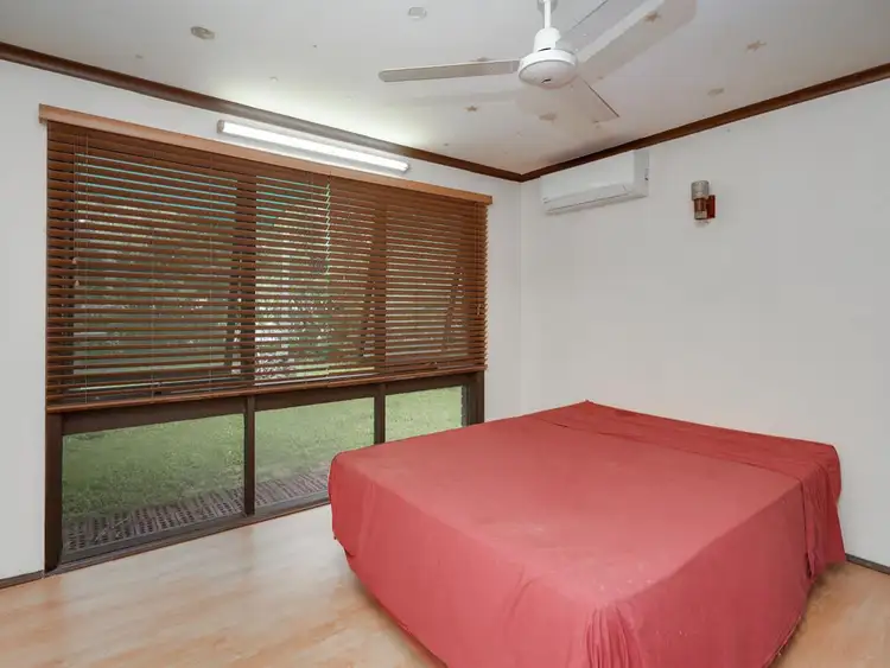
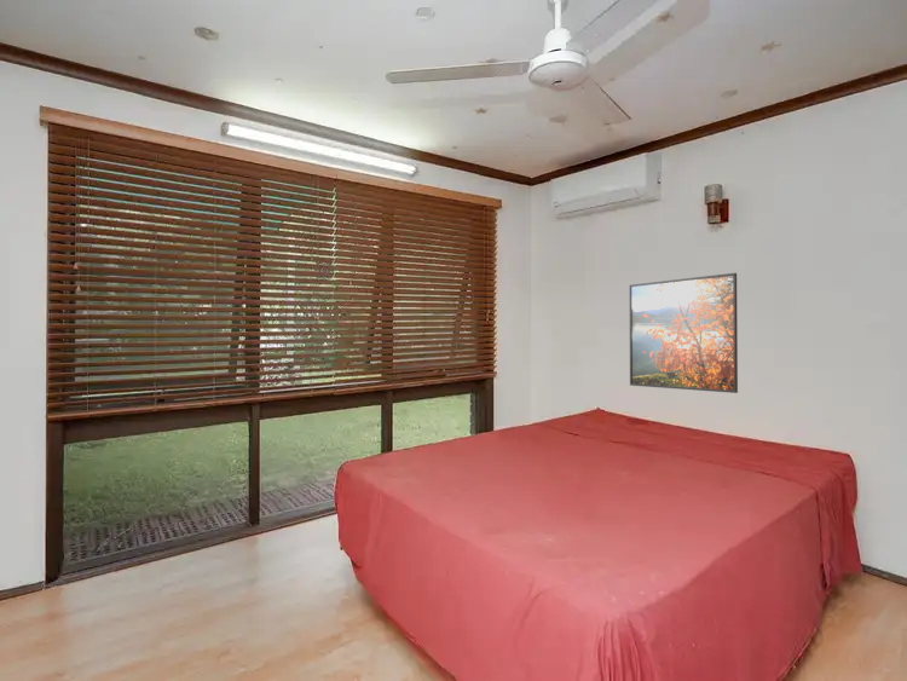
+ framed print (678, 334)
